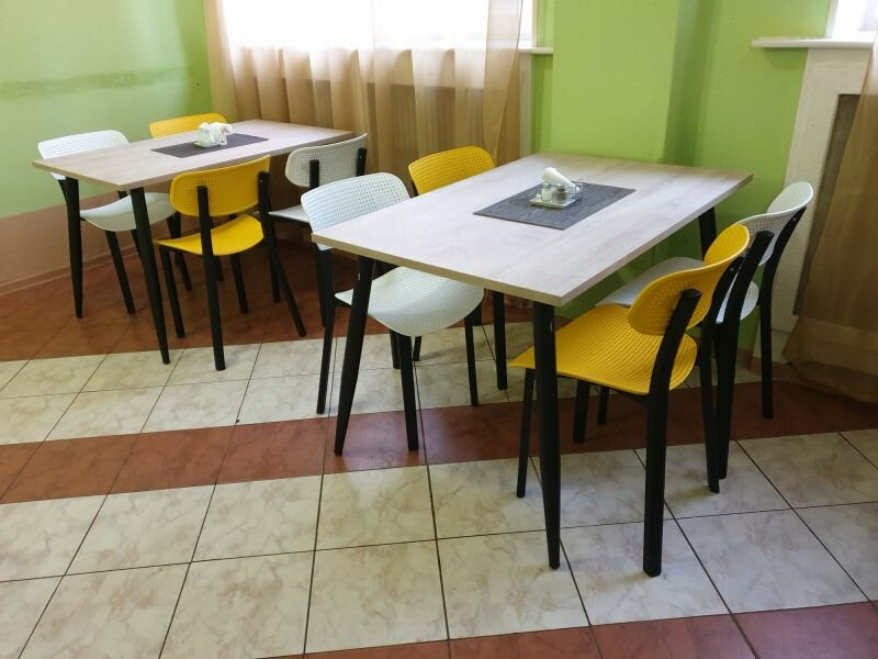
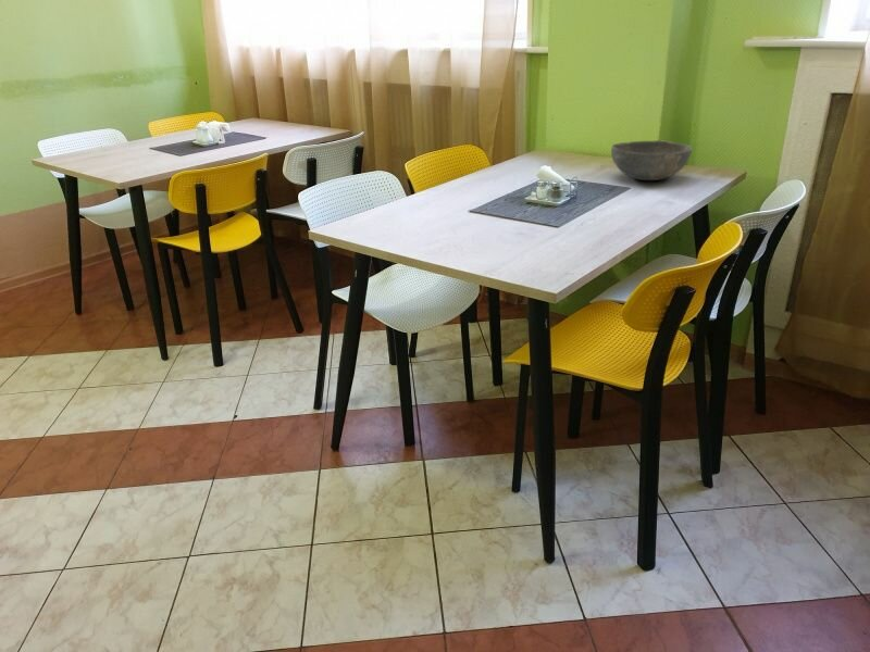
+ bowl (649, 162)
